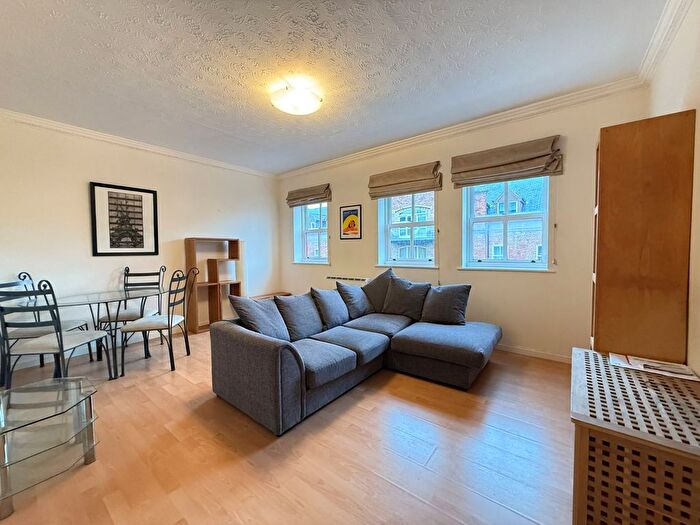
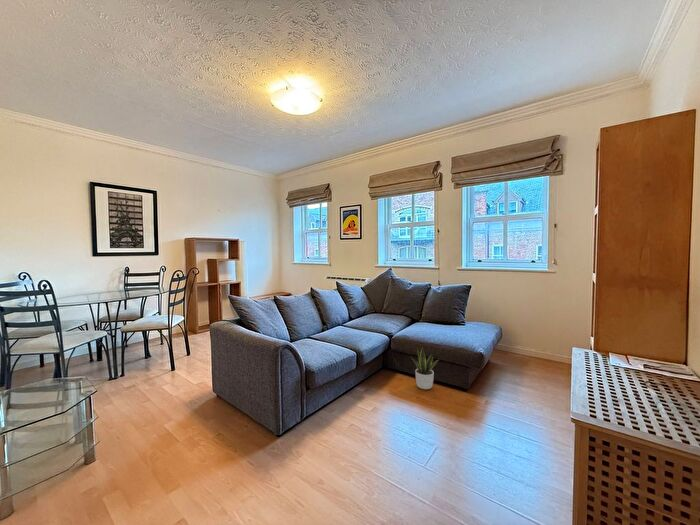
+ potted plant (425, 366)
